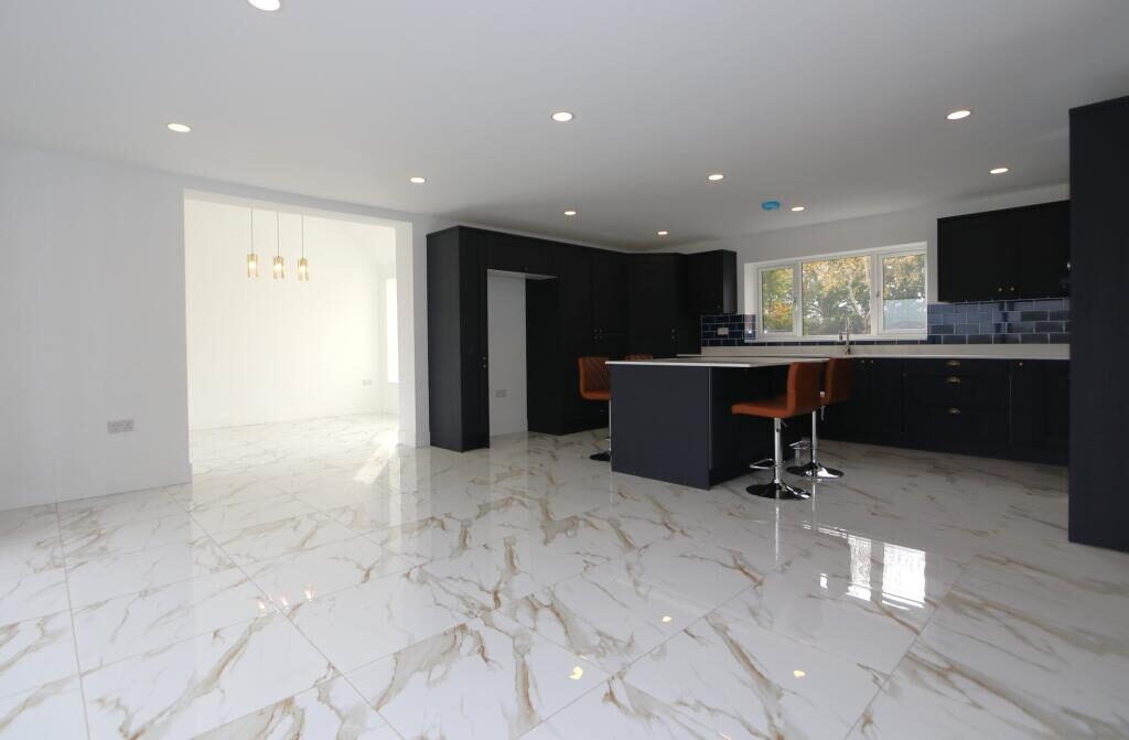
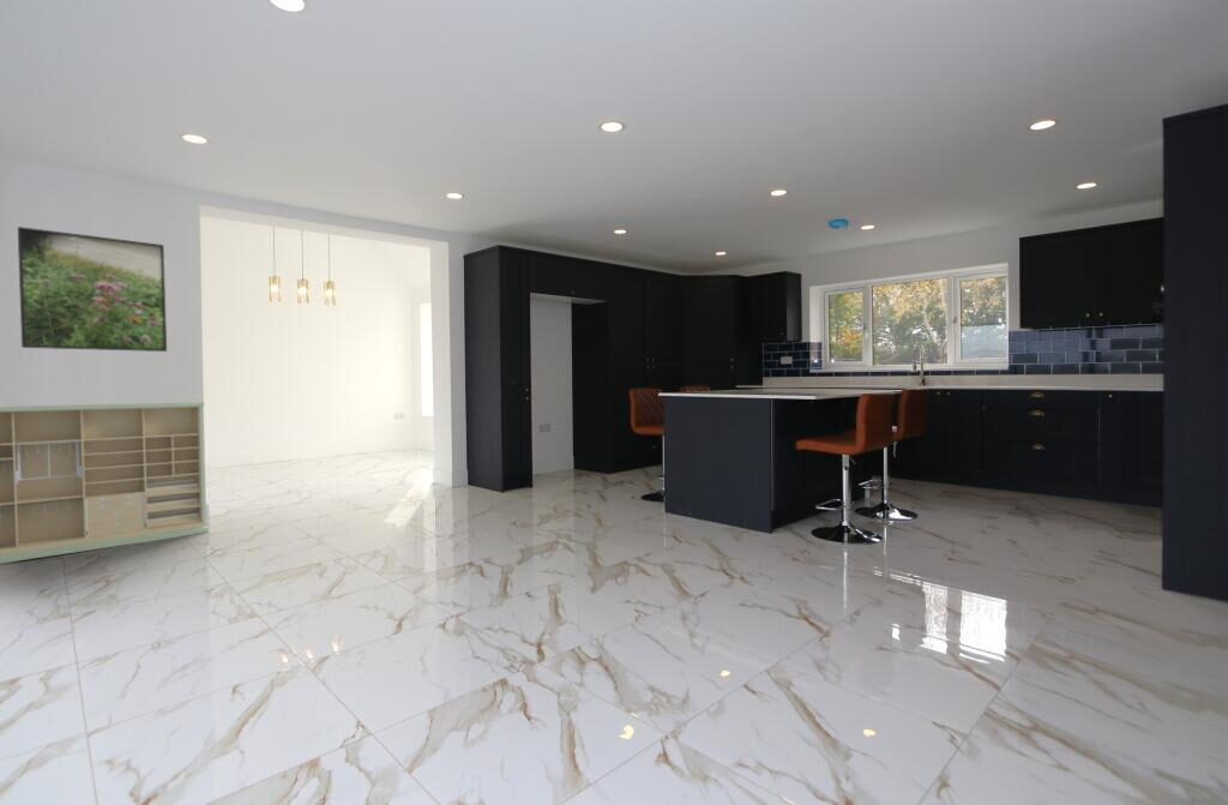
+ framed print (96, 293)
+ storage cabinet (94, 475)
